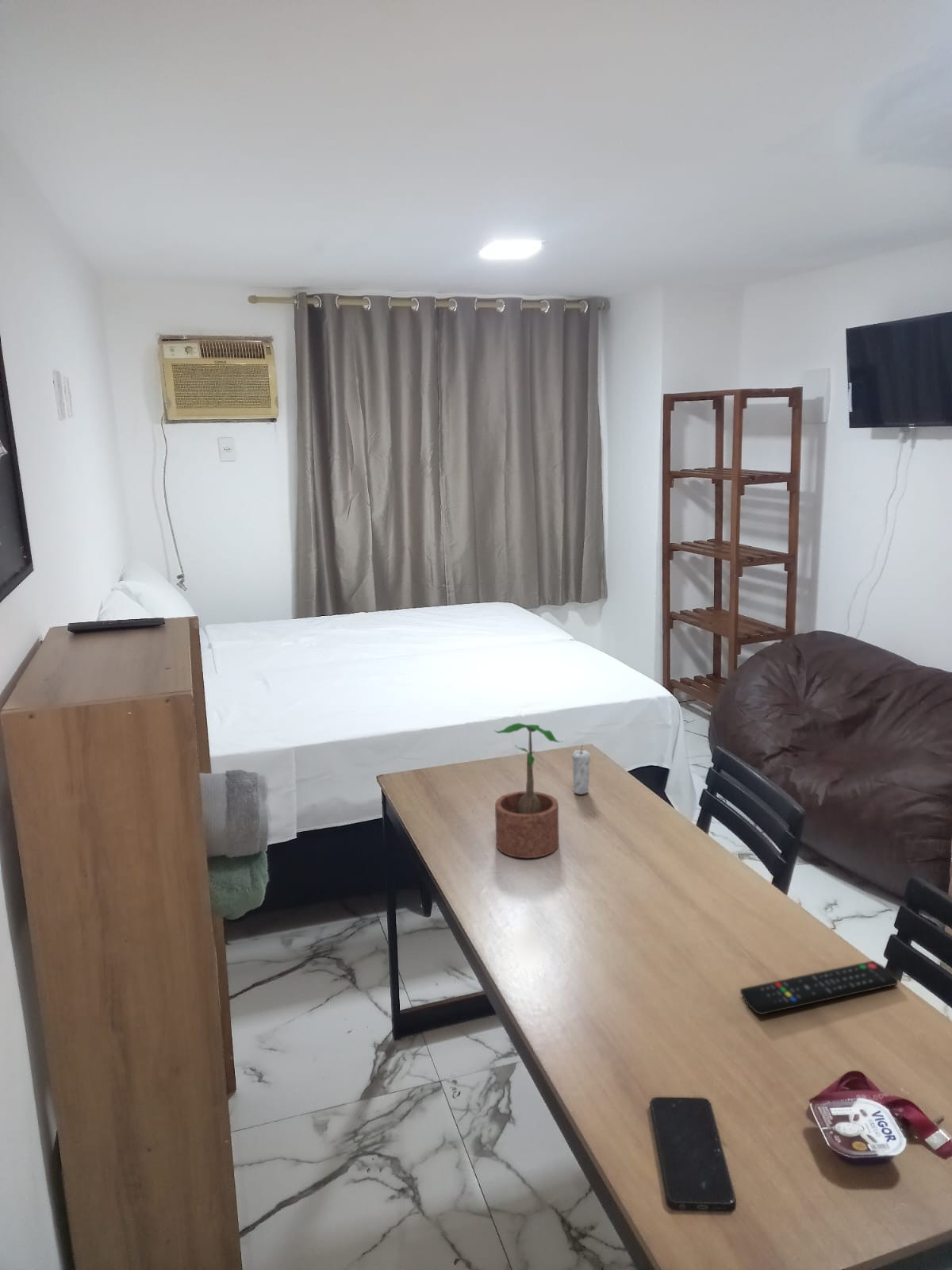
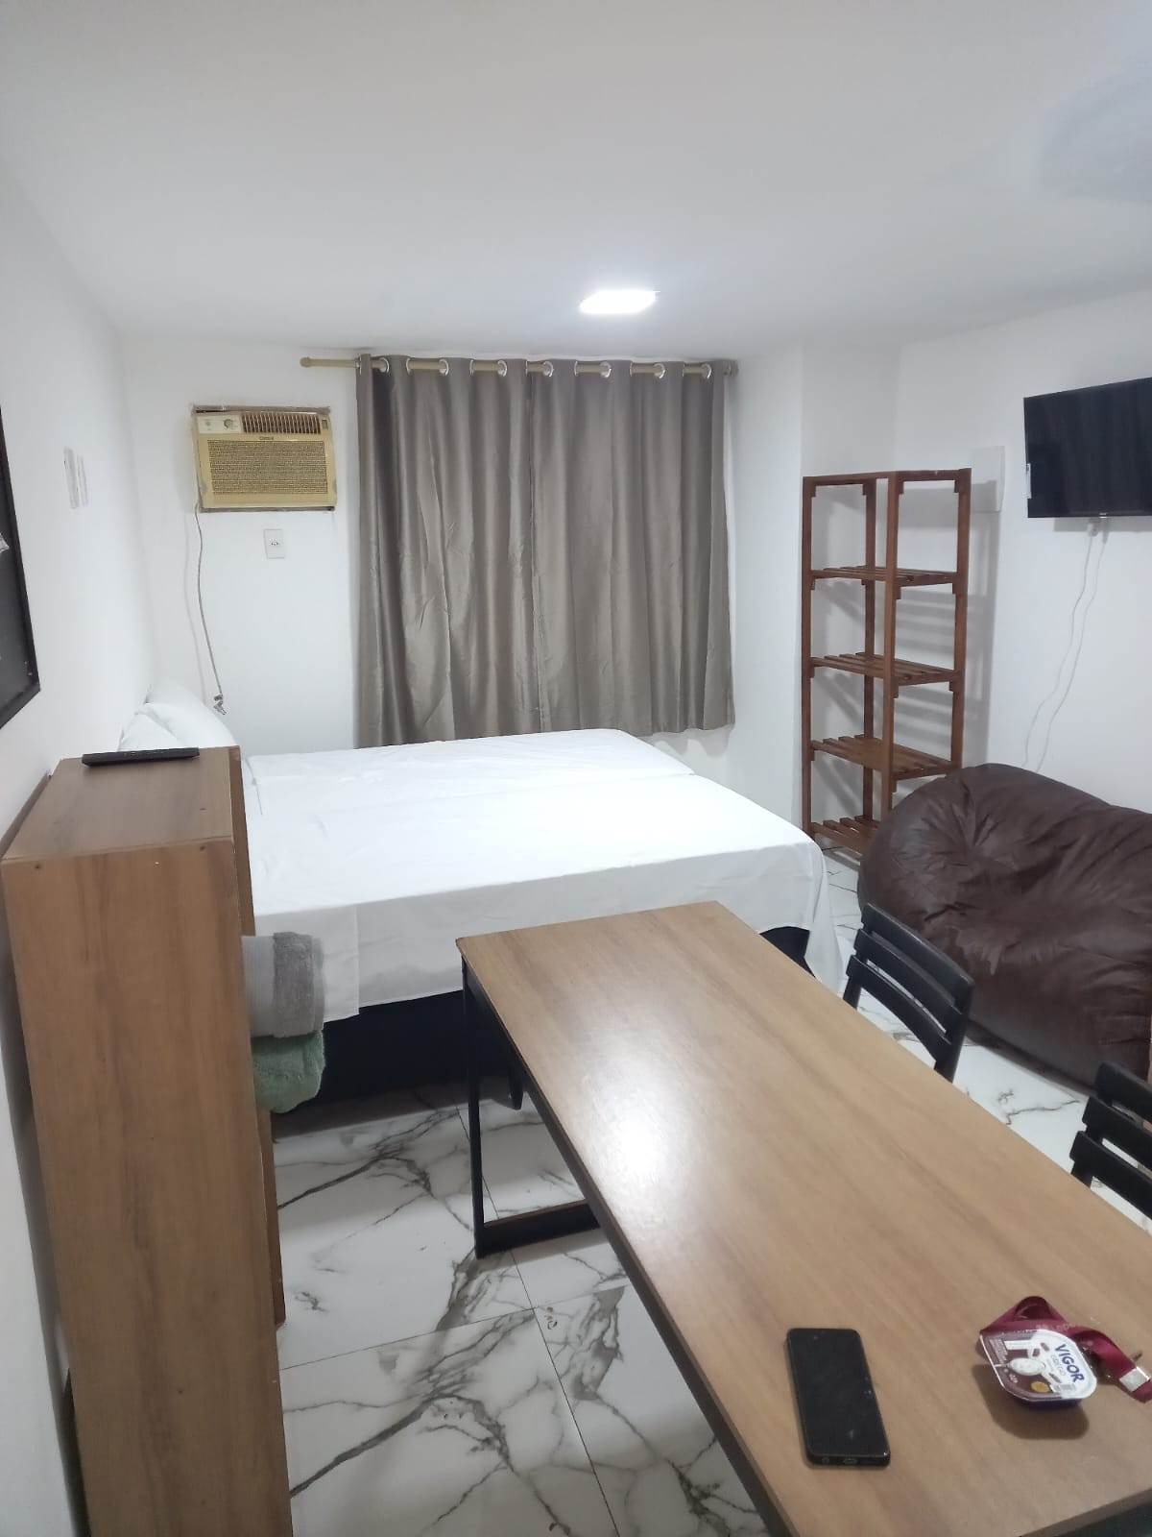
- potted plant (529, 783)
- candle (581, 768)
- remote control (820, 987)
